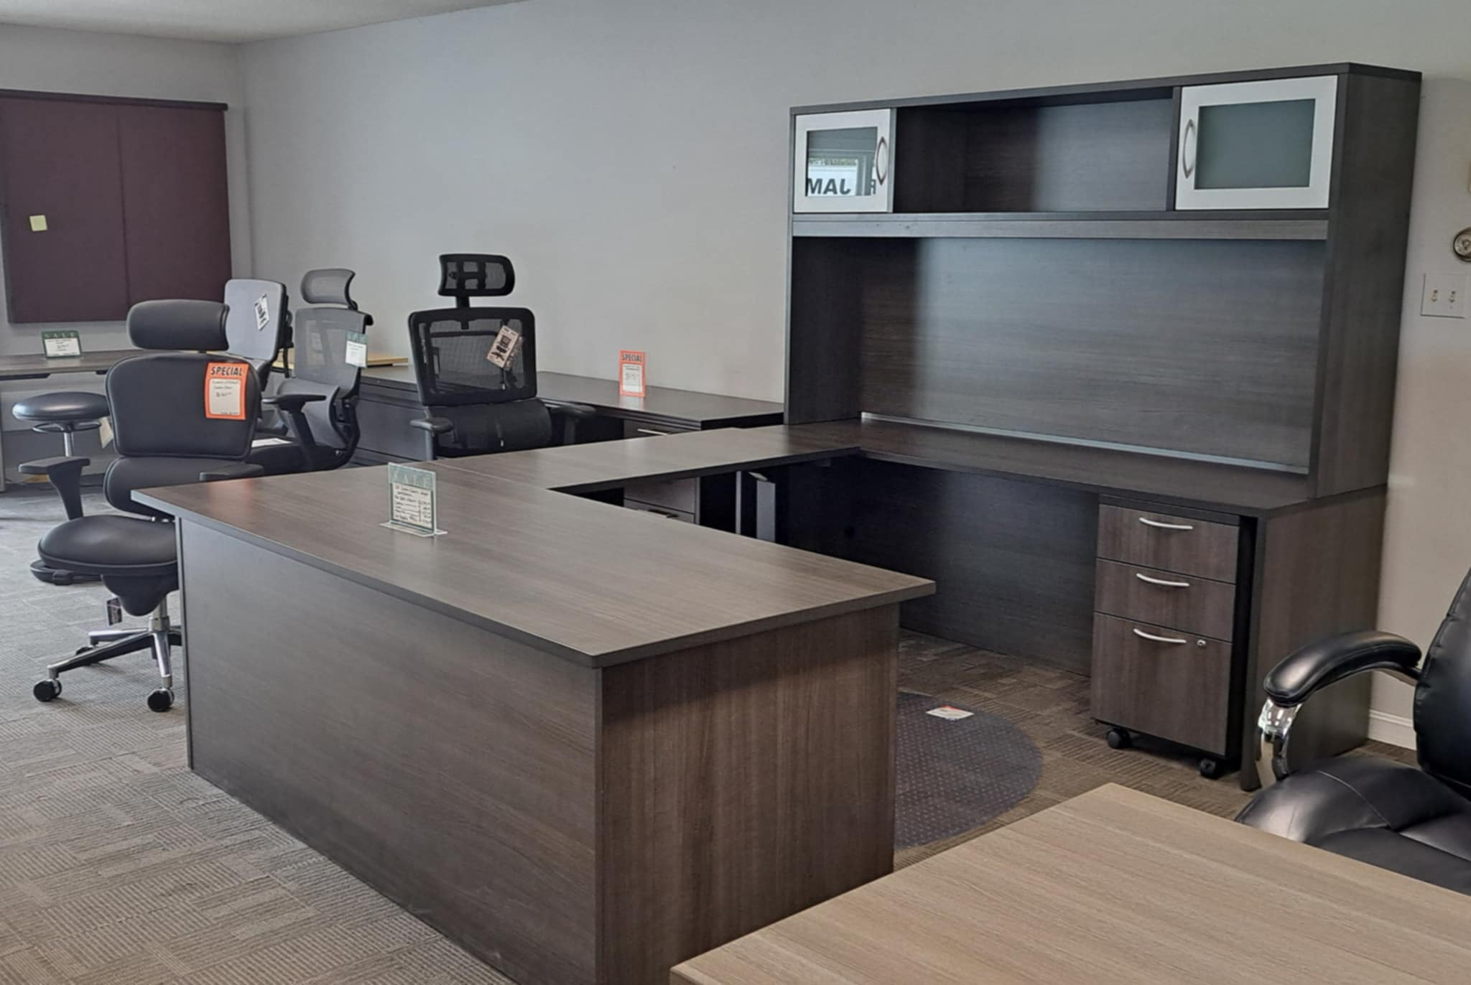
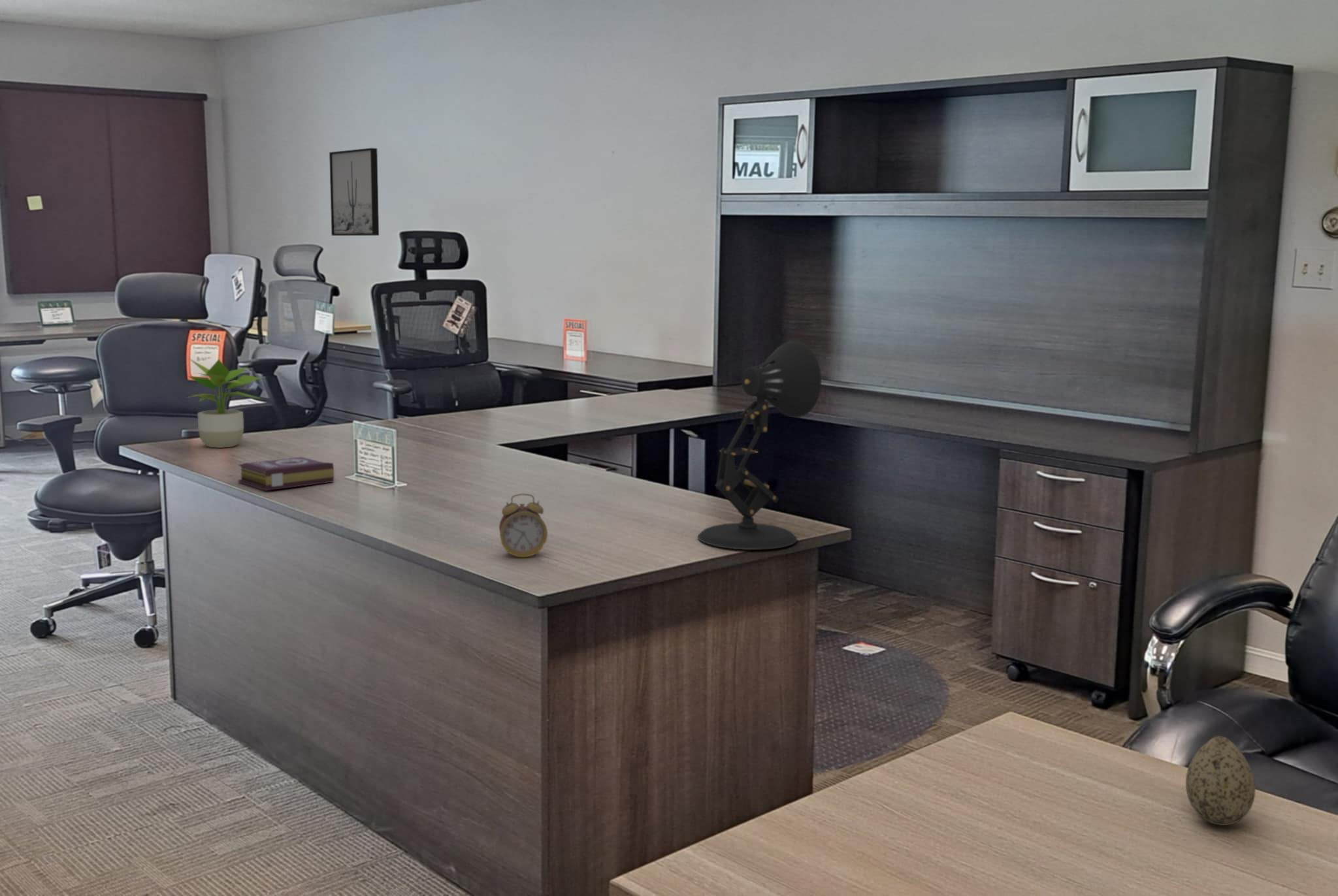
+ potted plant (224, 402)
+ desk lamp (753, 441)
+ wall art (353, 193)
+ book (286, 472)
+ alarm clock (522, 523)
+ decorative egg (1220, 780)
